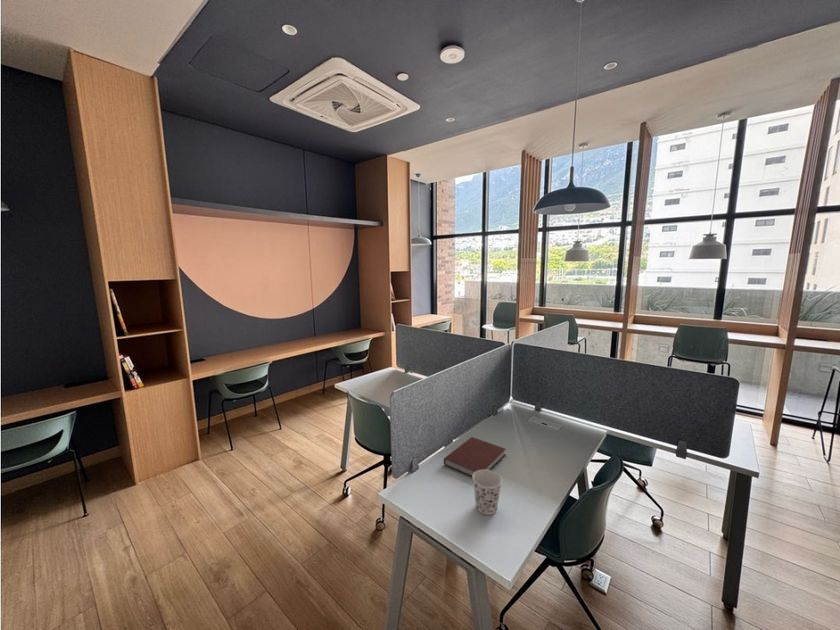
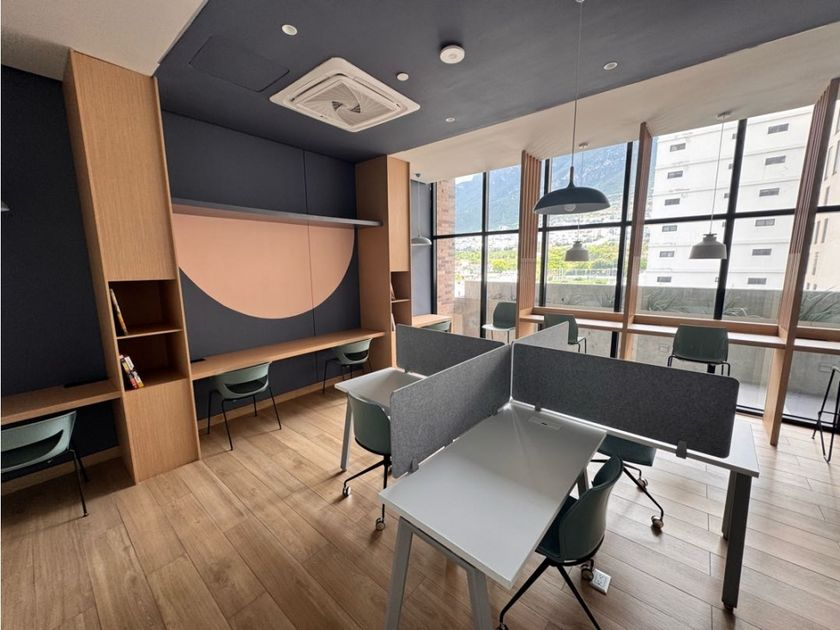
- cup (486, 493)
- notebook (475, 456)
